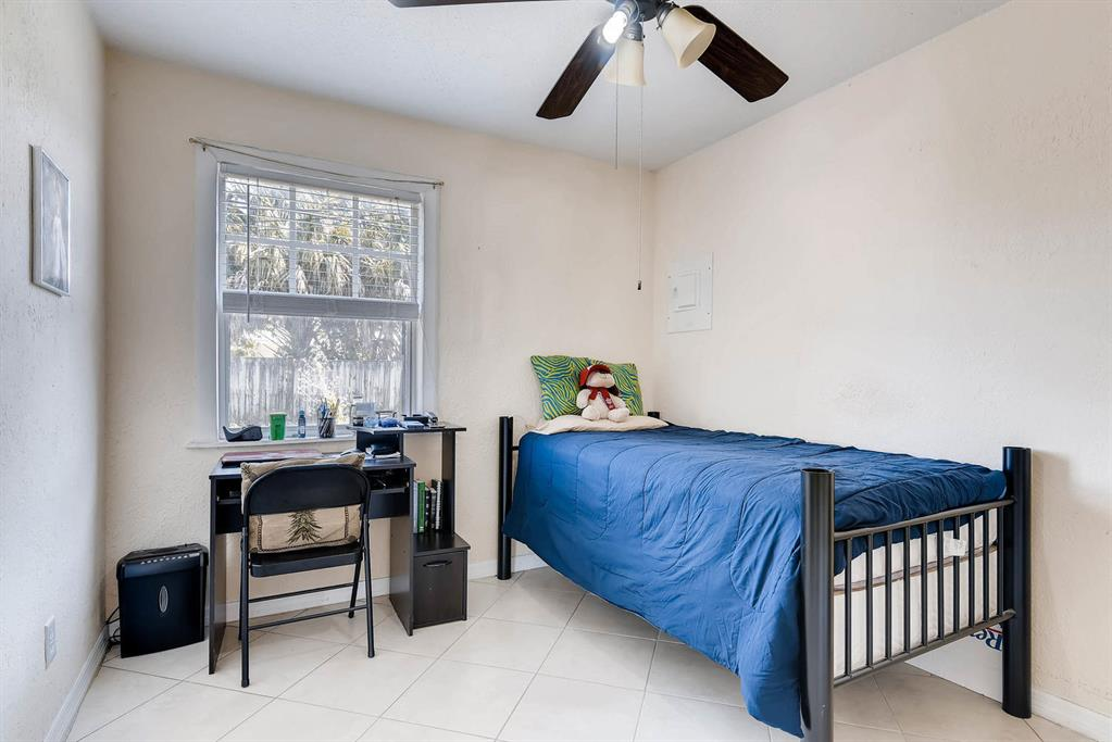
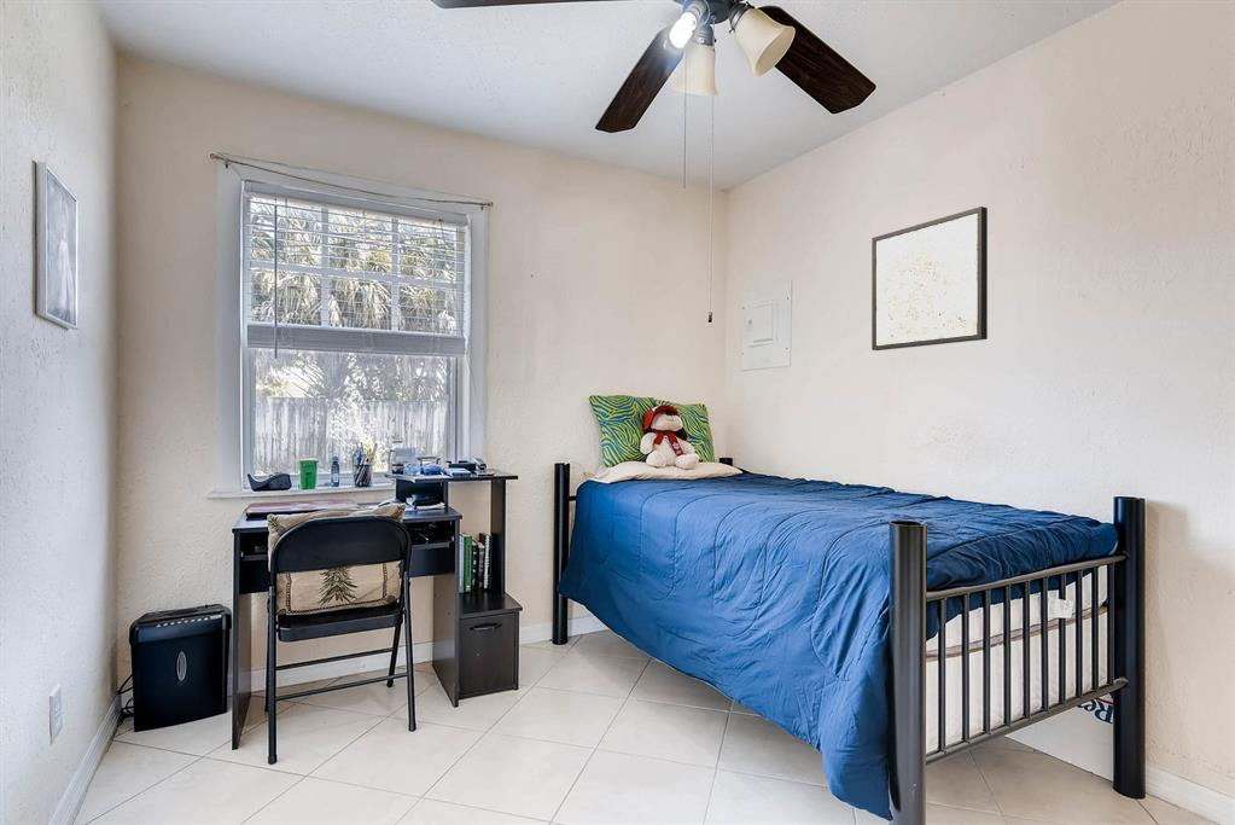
+ wall art (925, 284)
